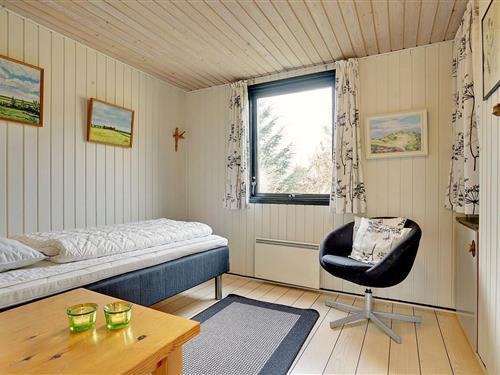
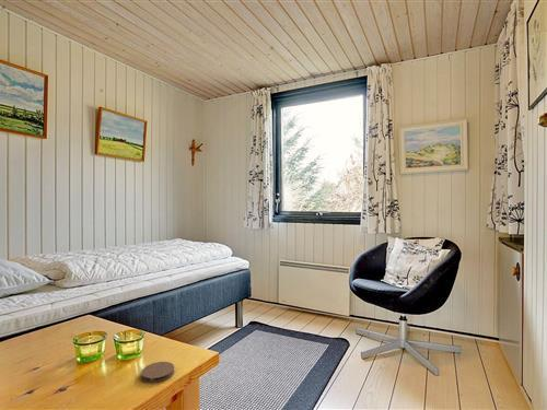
+ coaster (158, 371)
